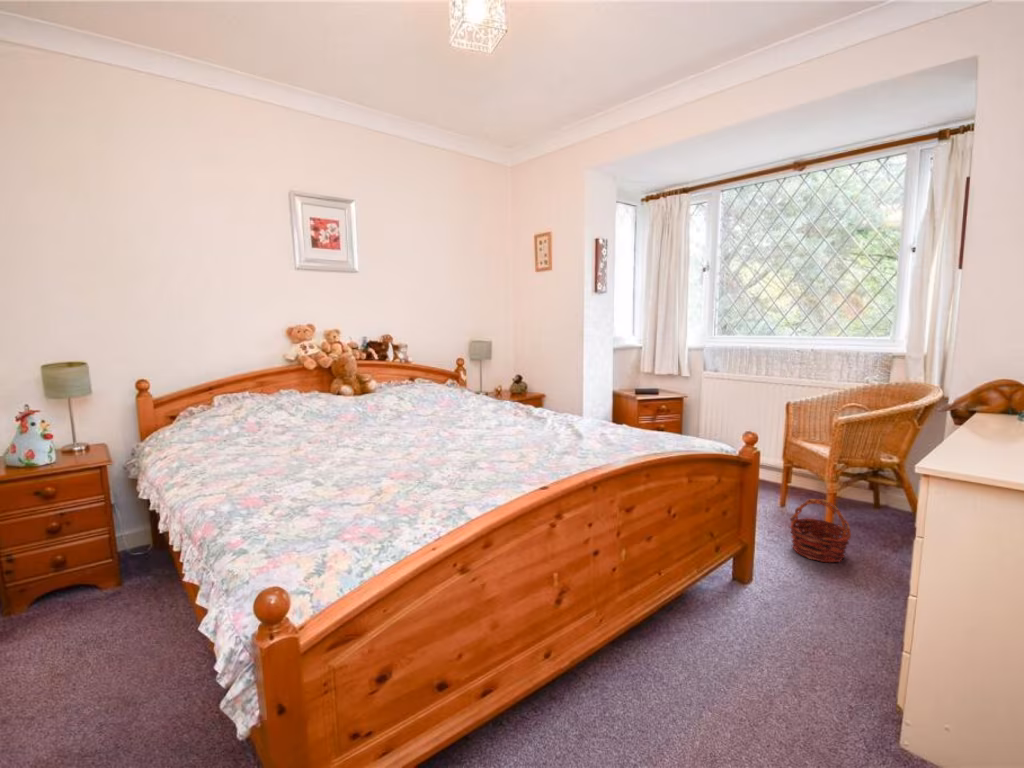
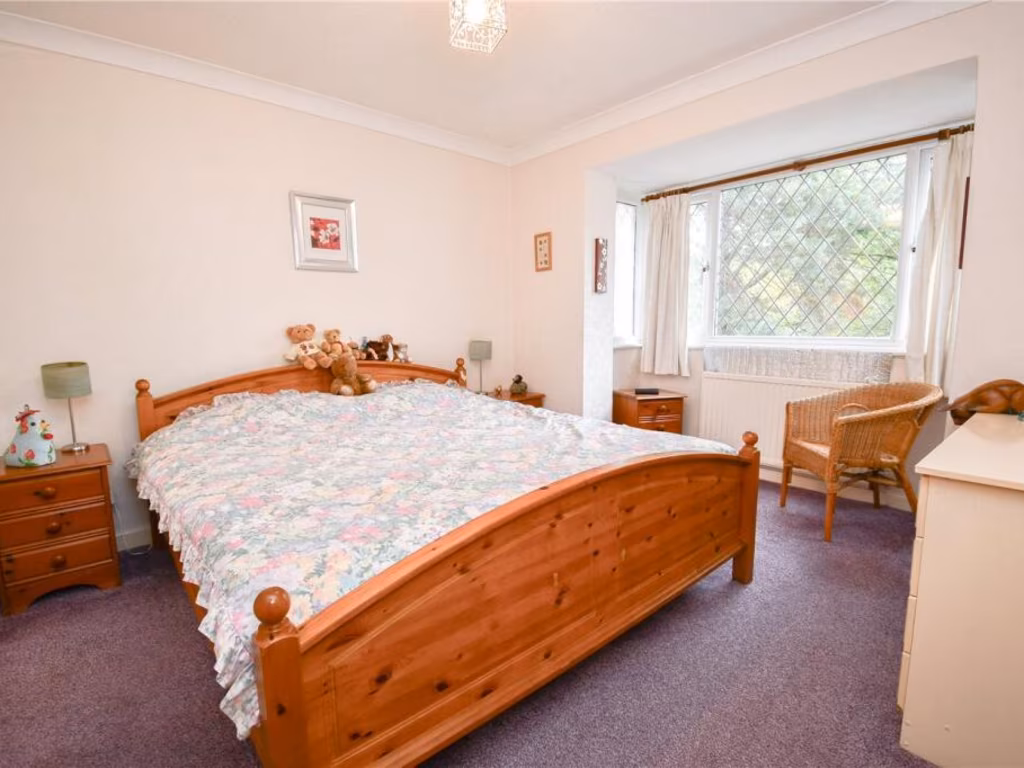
- basket (819, 526)
